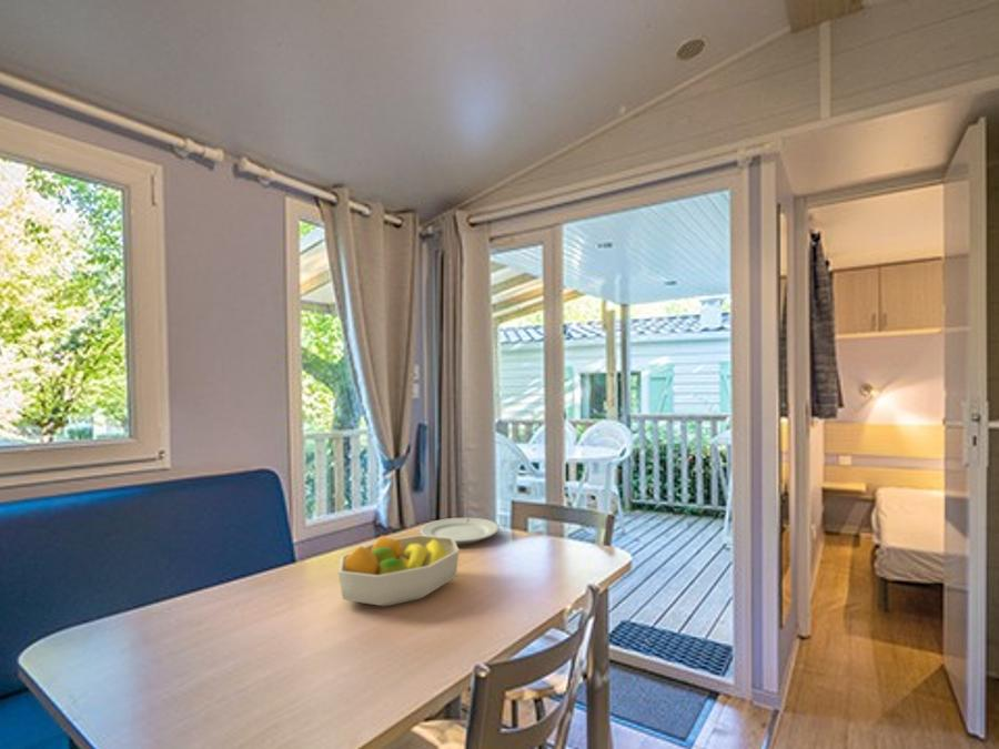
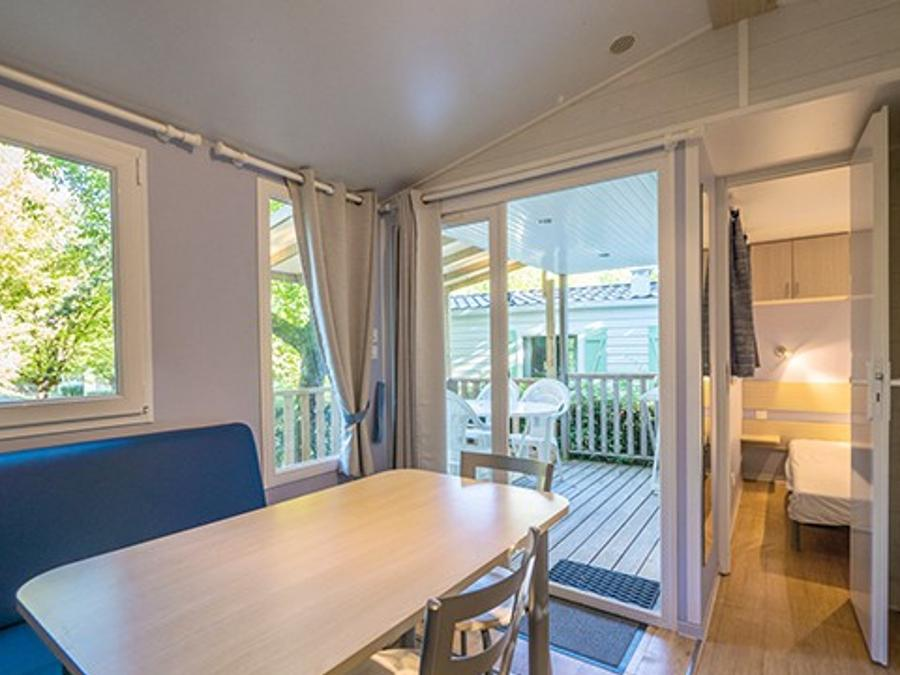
- chinaware (460, 532)
- fruit bowl (401, 563)
